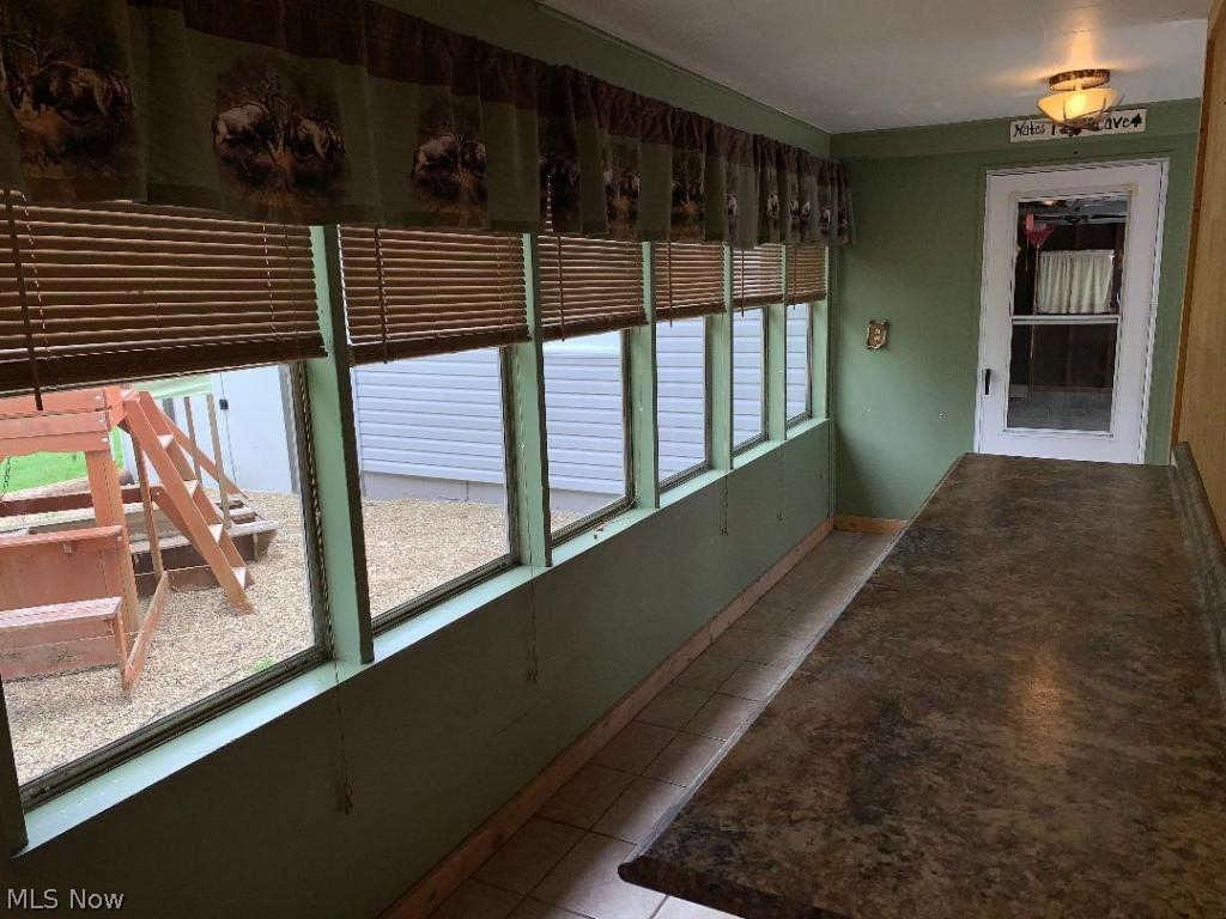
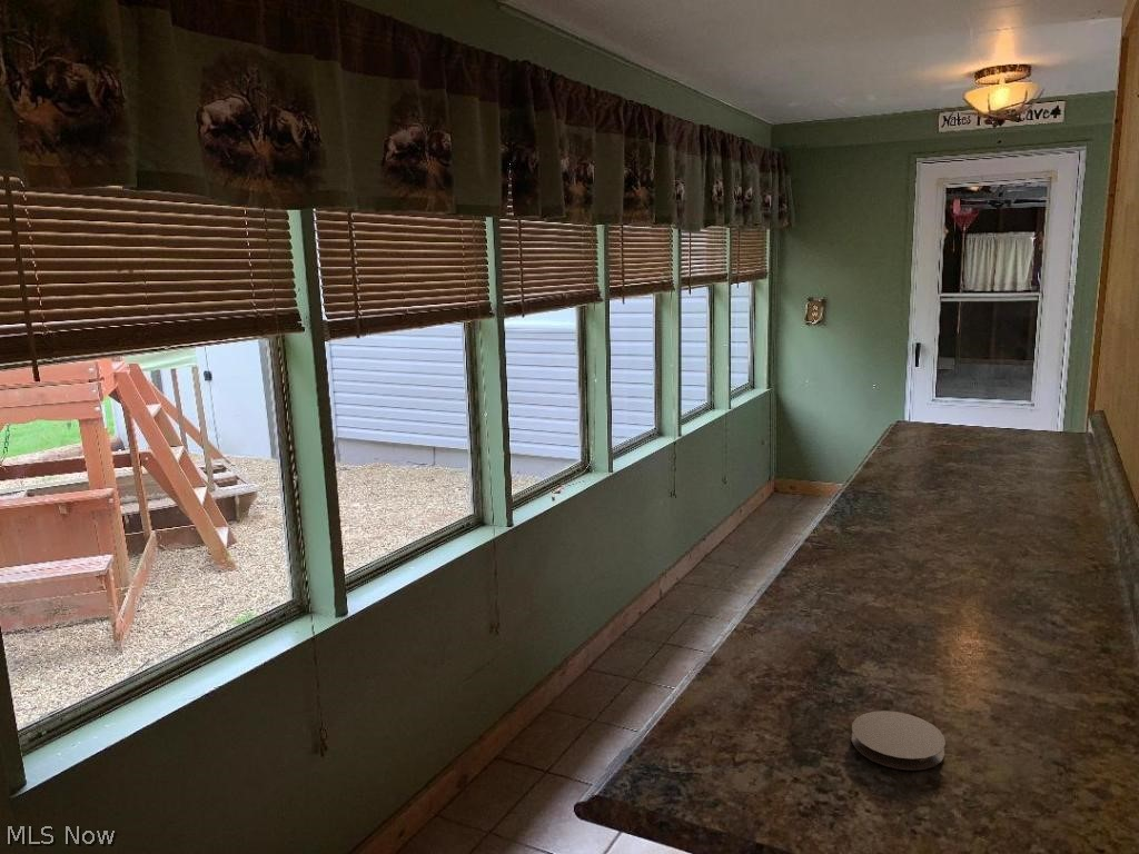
+ coaster (897, 738)
